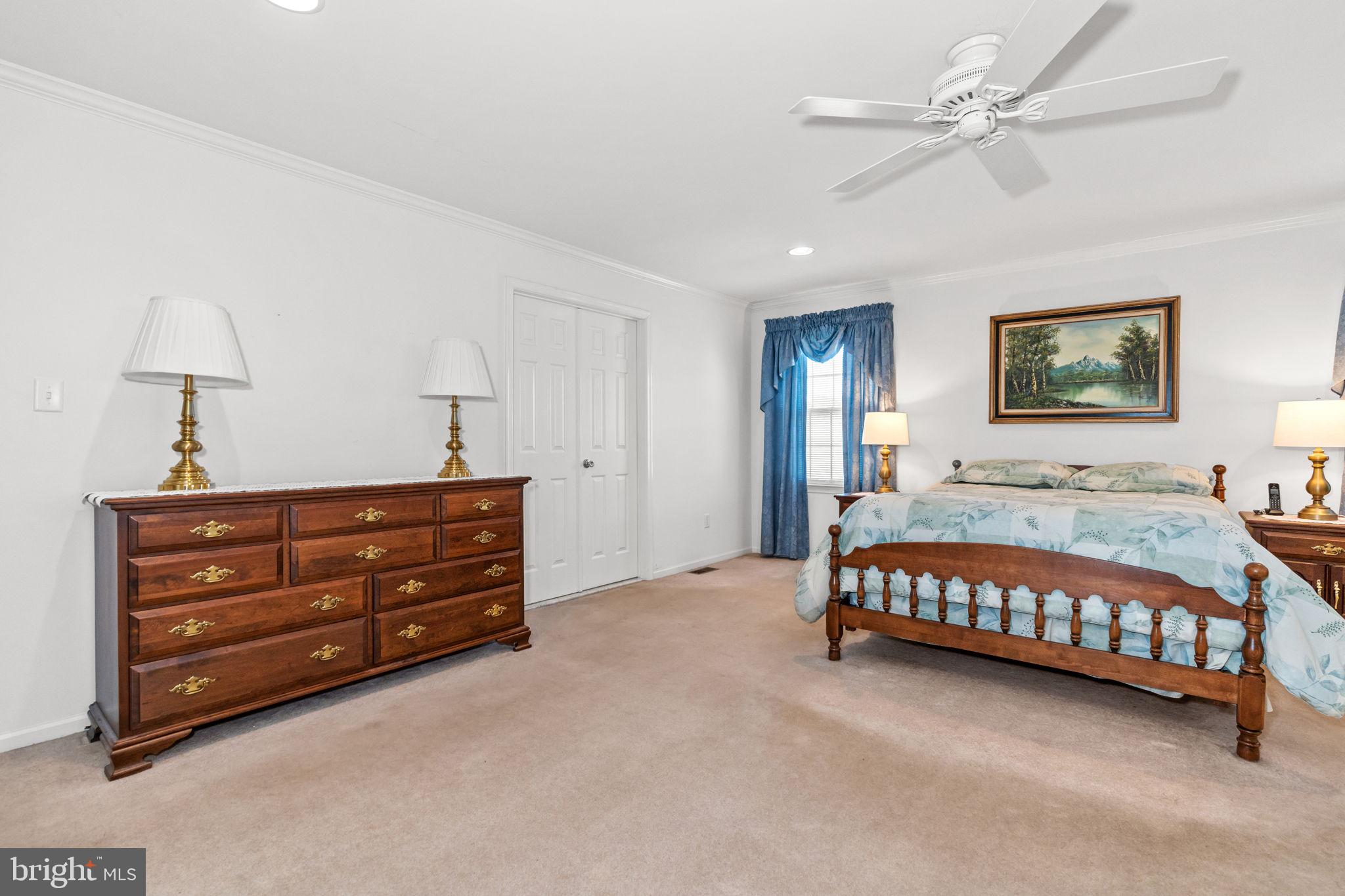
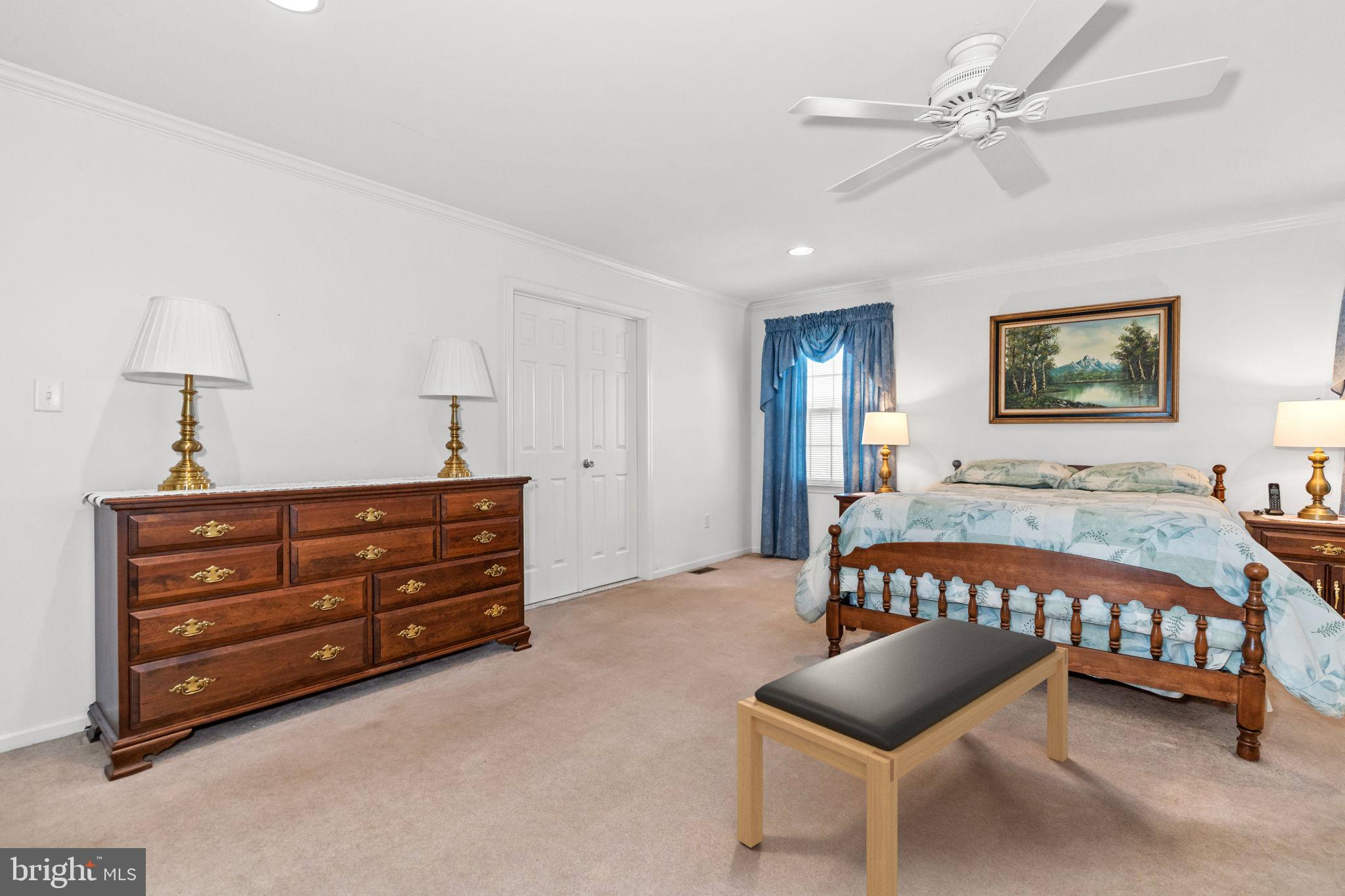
+ bench (921, 725)
